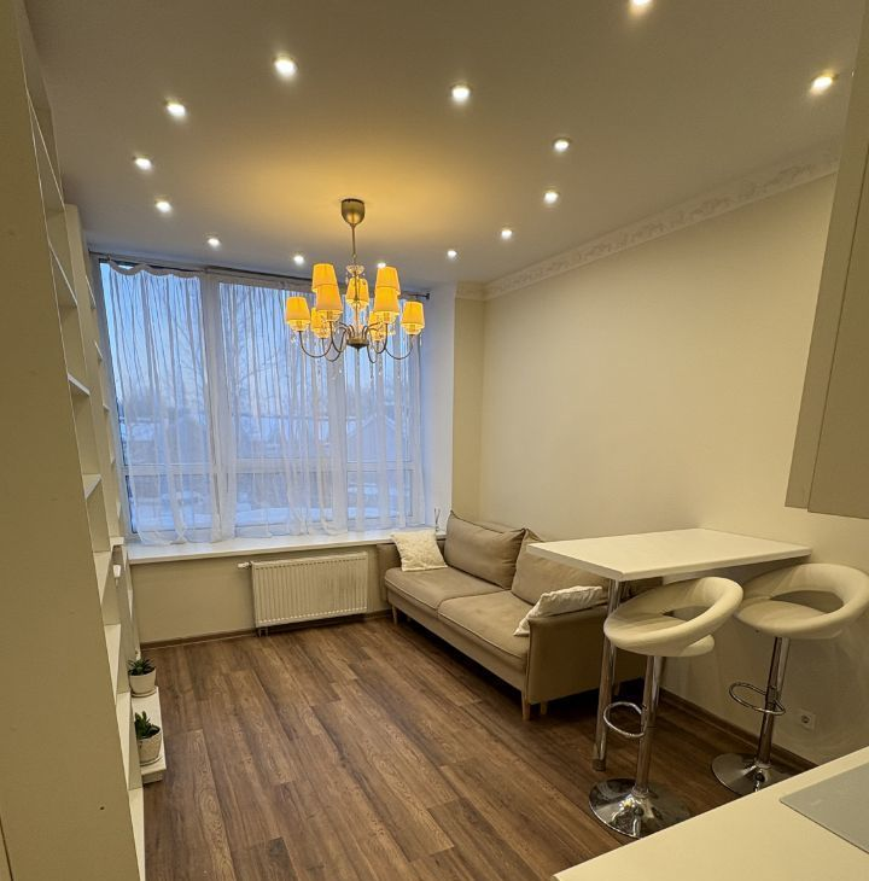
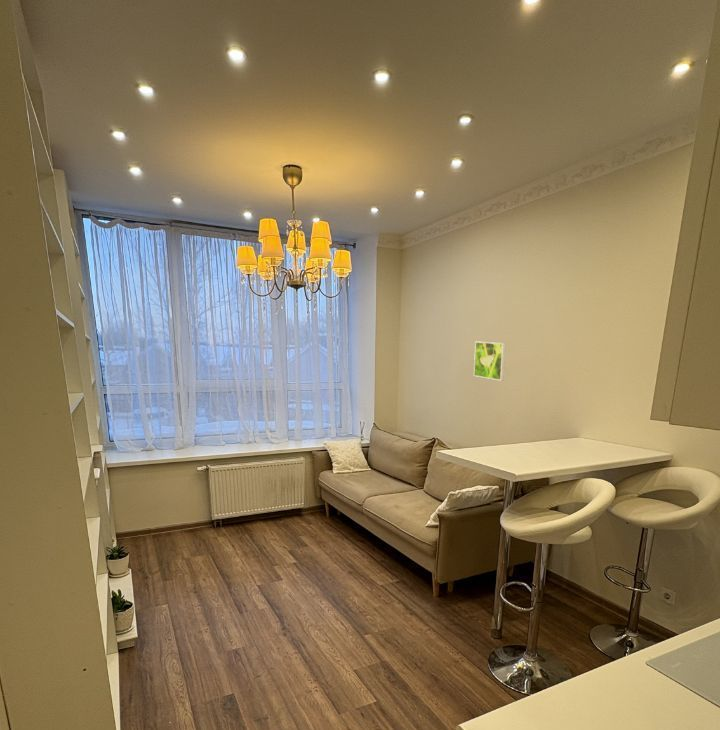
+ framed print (488, 360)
